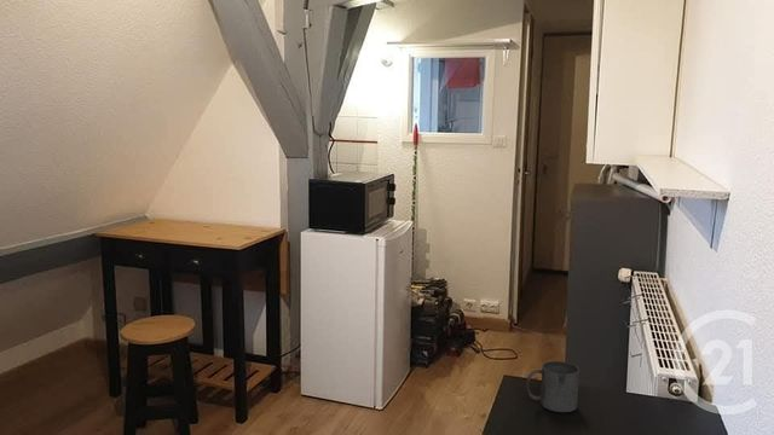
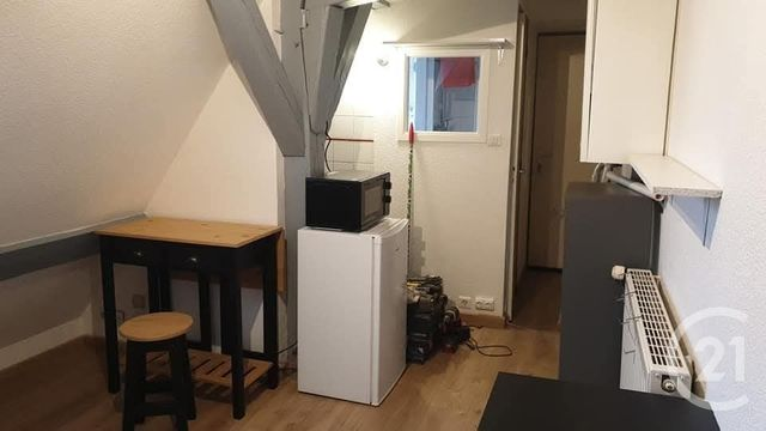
- mug (551, 385)
